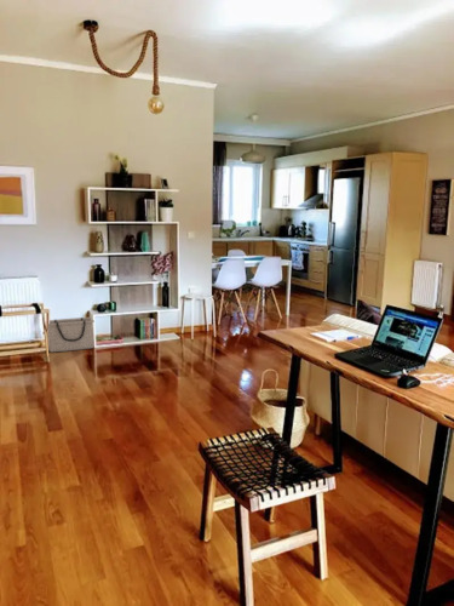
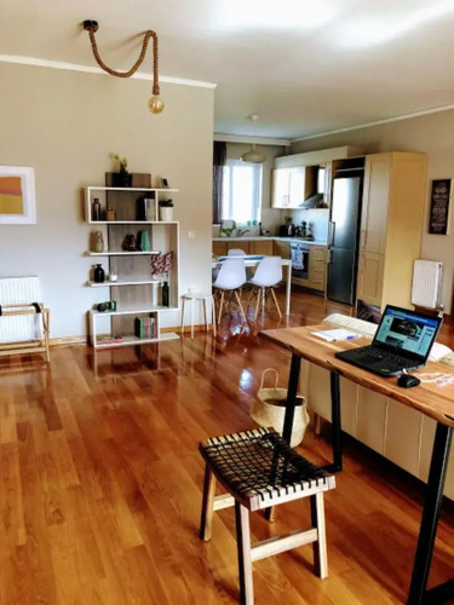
- storage bin (70, 333)
